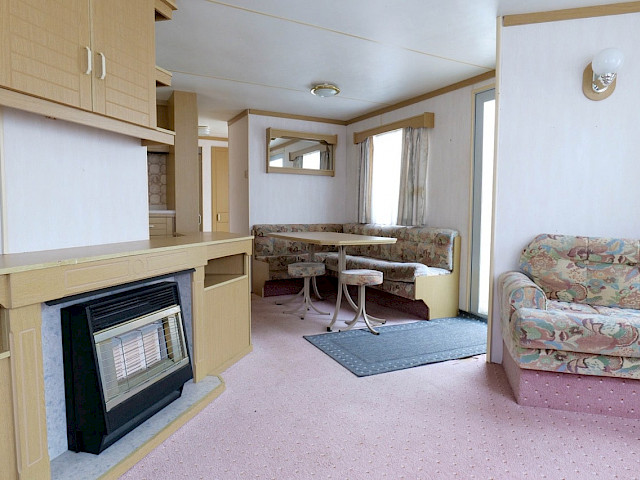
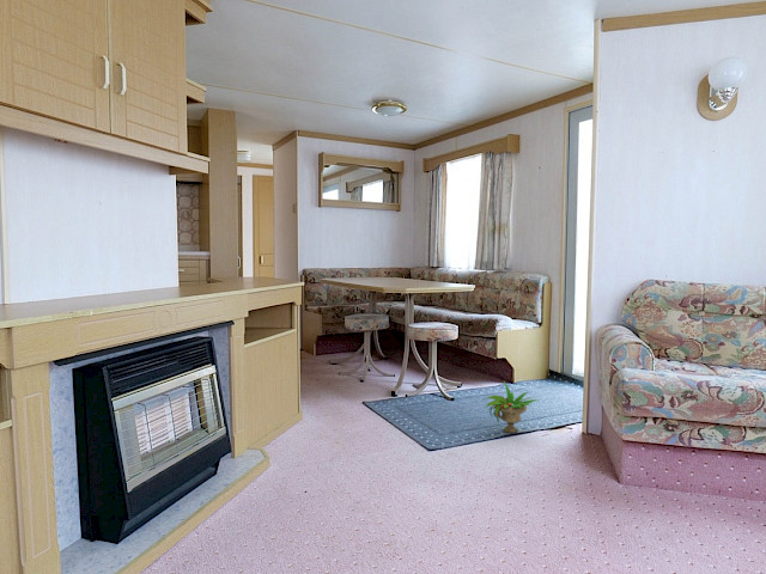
+ potted plant (507, 407)
